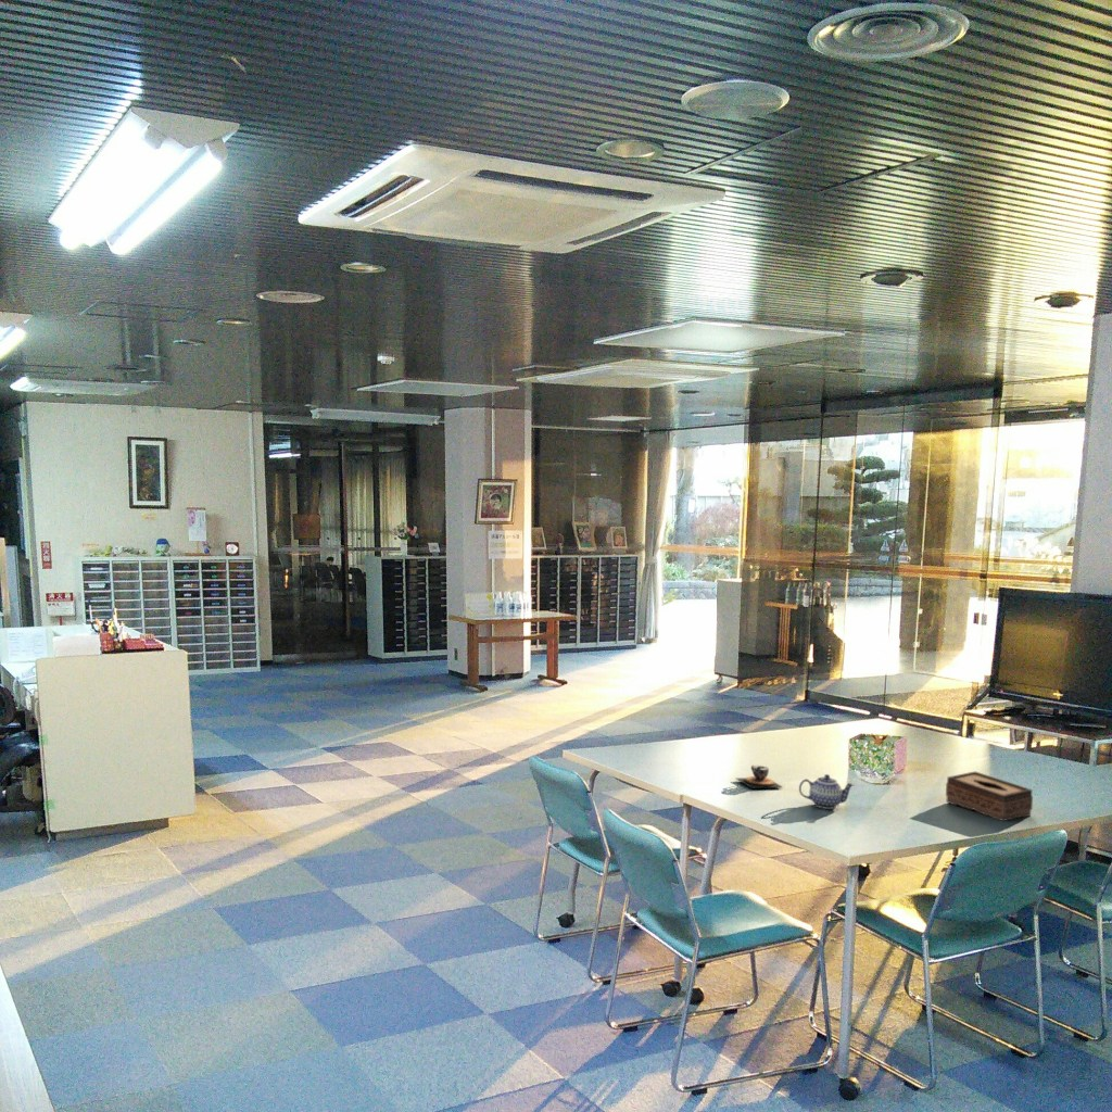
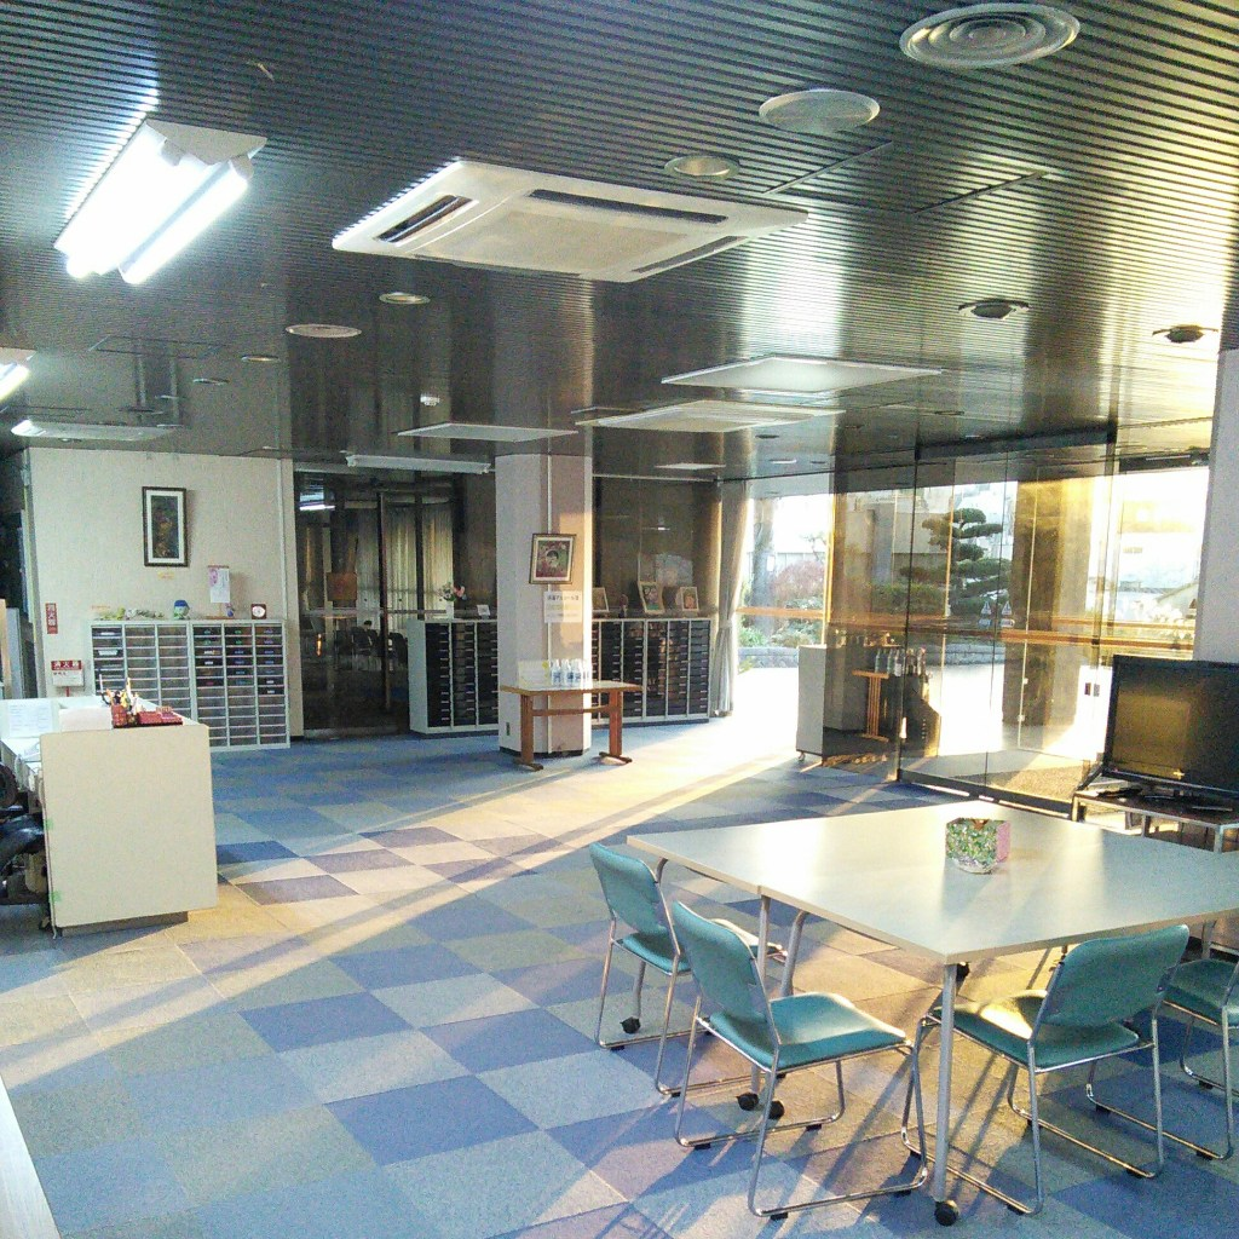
- tissue box (988, 796)
- teacup (758, 775)
- teapot (826, 789)
